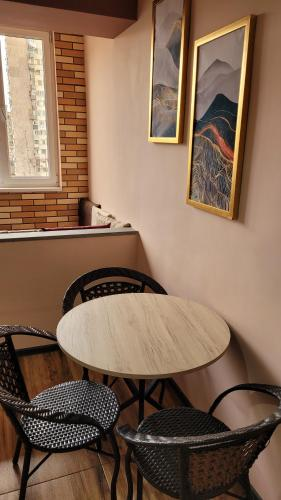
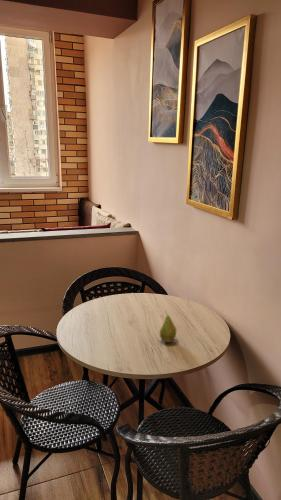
+ fruit (168, 326)
